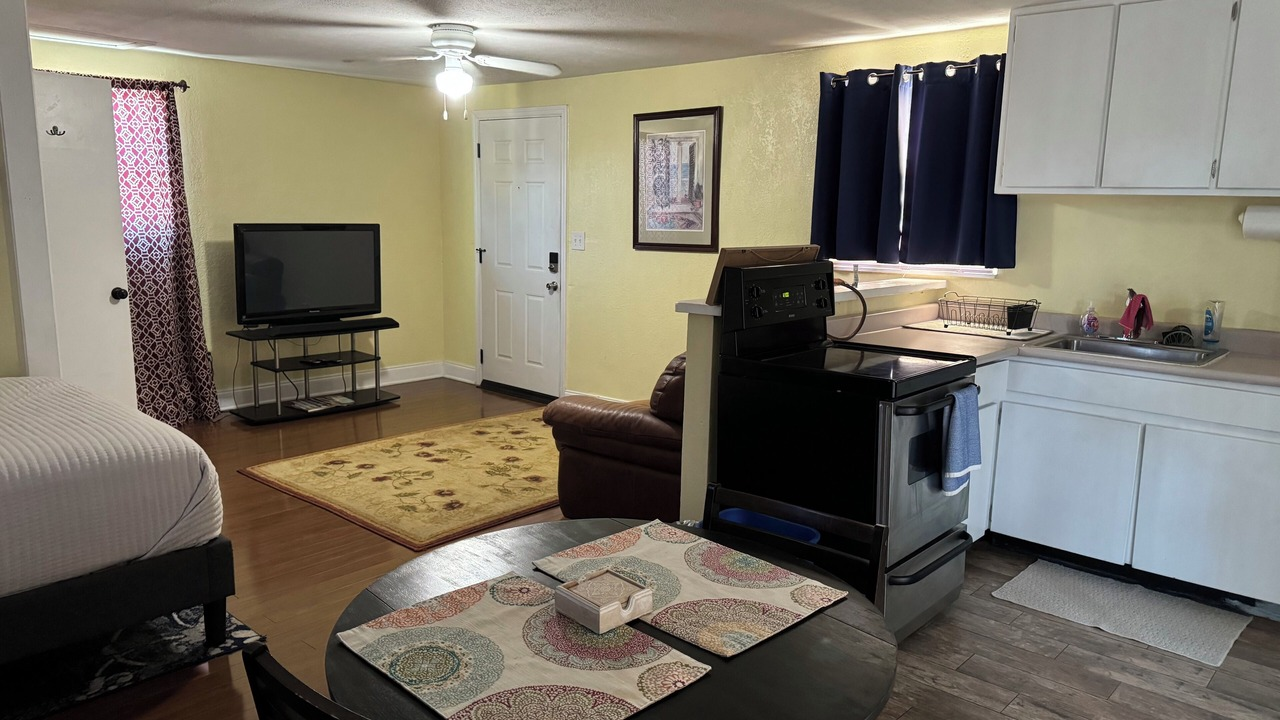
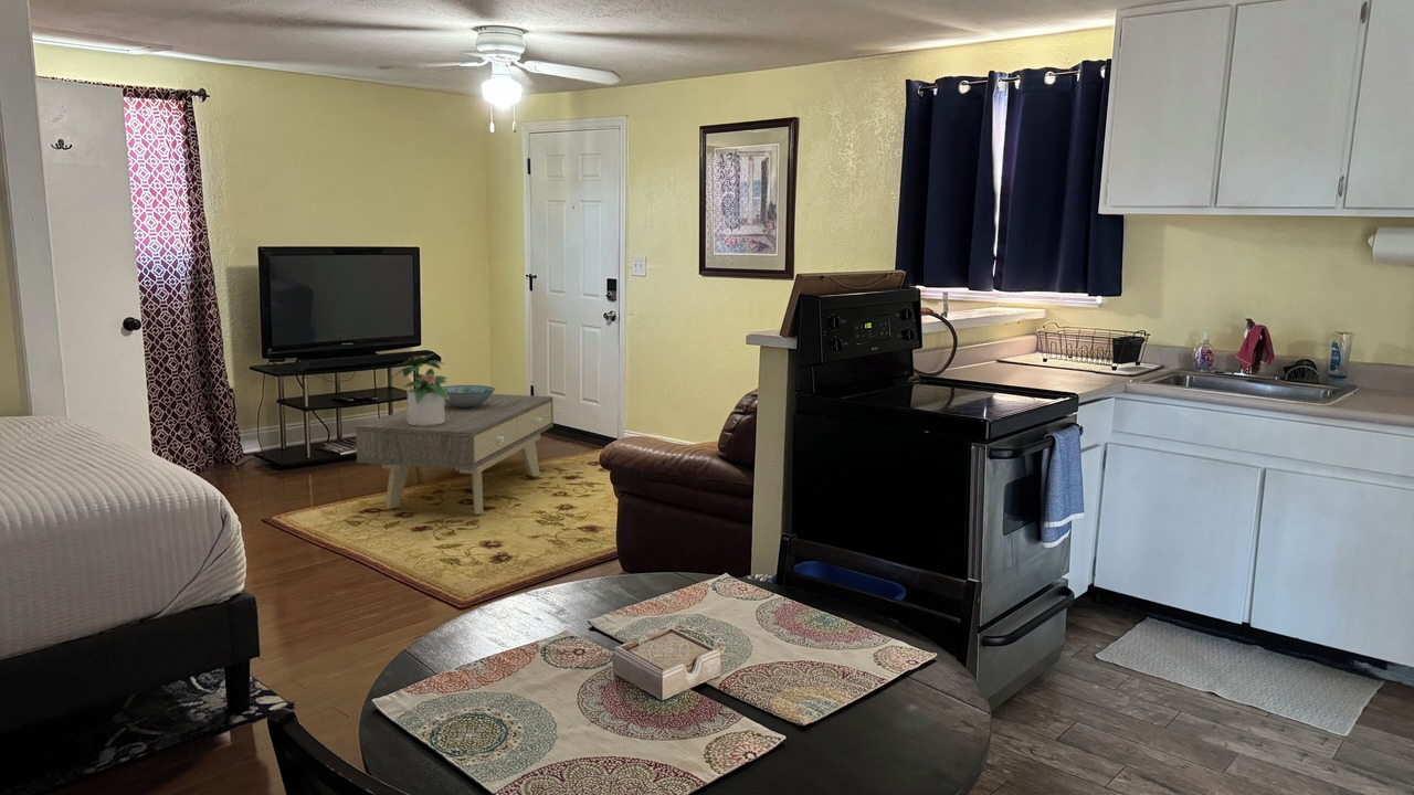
+ decorative bowl (464, 398)
+ coffee table (467, 451)
+ potted plant (421, 388)
